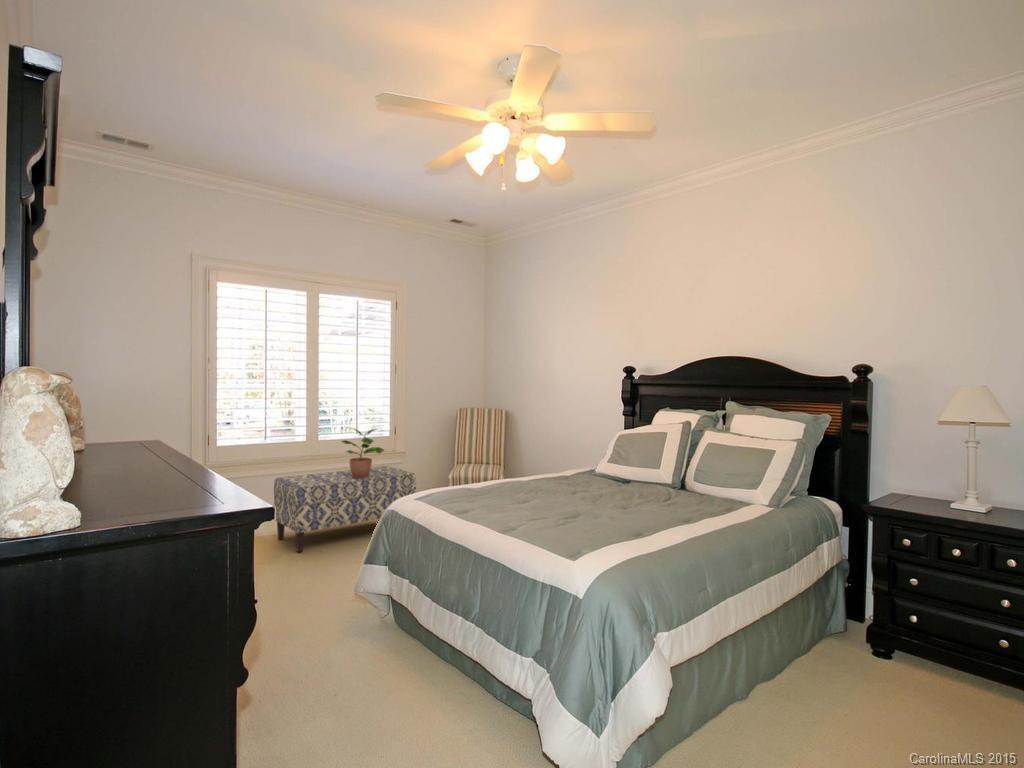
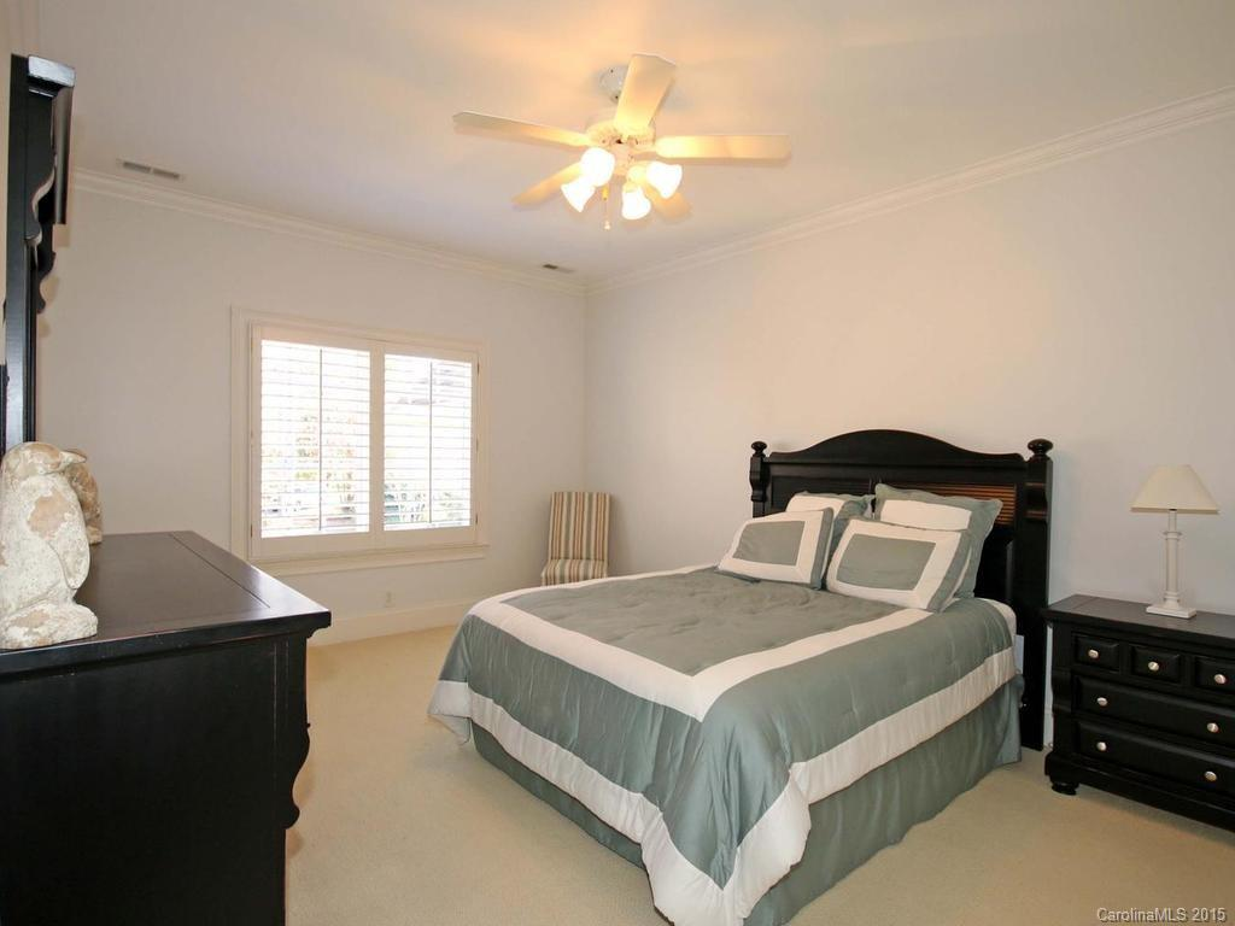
- bench (347, 505)
- potted plant (361, 451)
